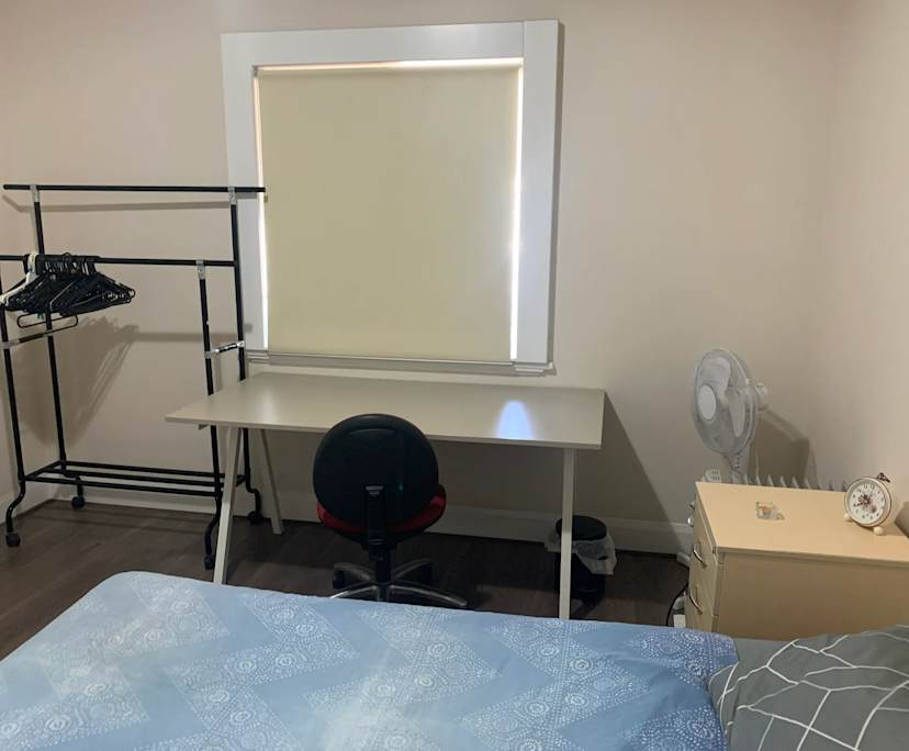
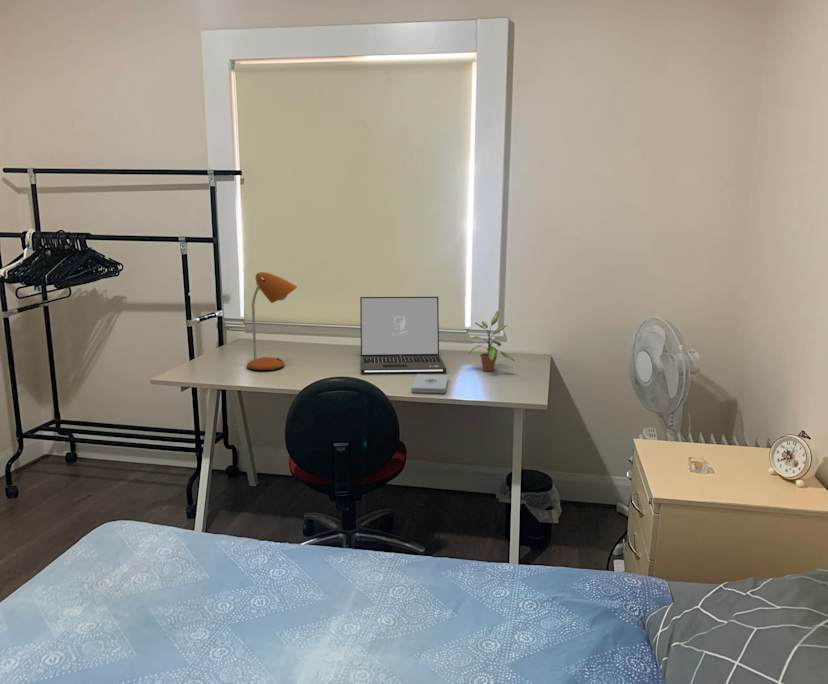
+ potted plant (494, 341)
+ laptop (401, 333)
+ notepad (430, 383)
+ desk lamp (271, 302)
